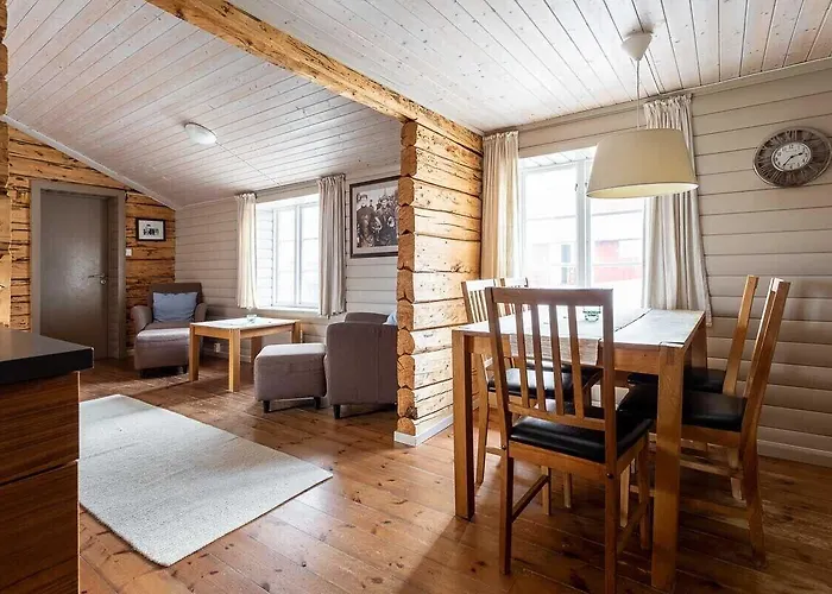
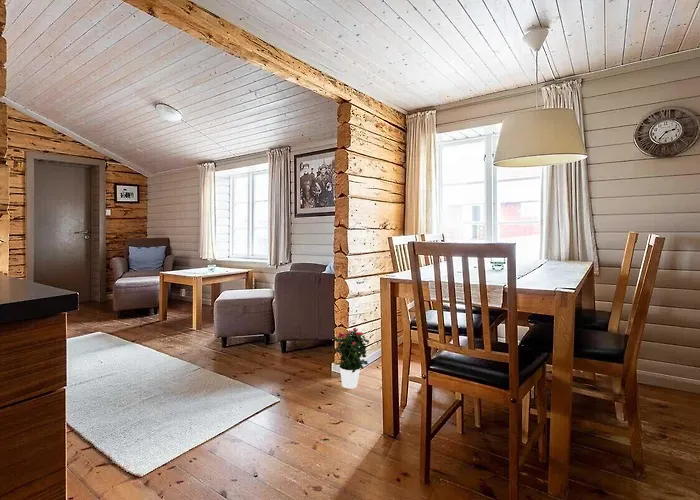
+ potted flower (350, 357)
